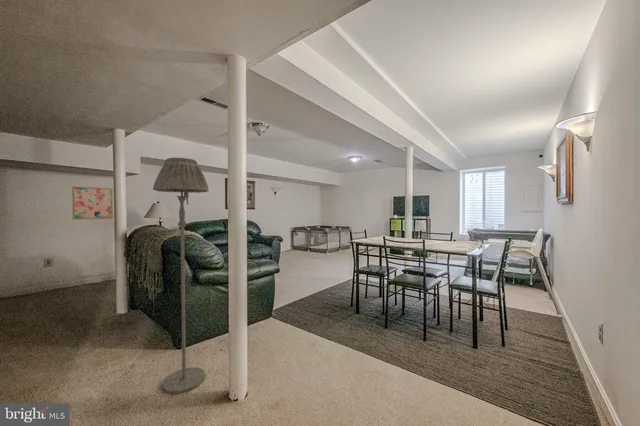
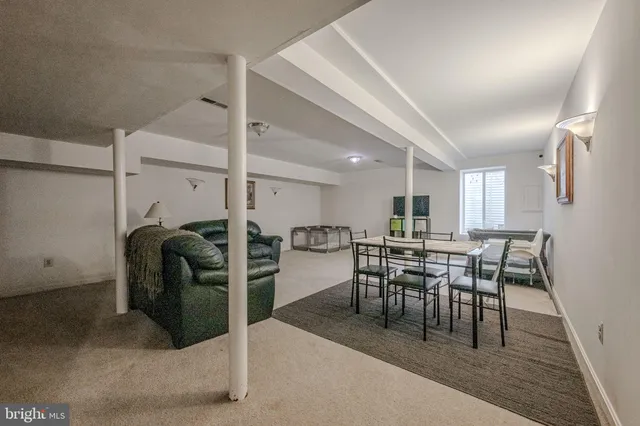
- floor lamp (183, 270)
- wall art (93, 203)
